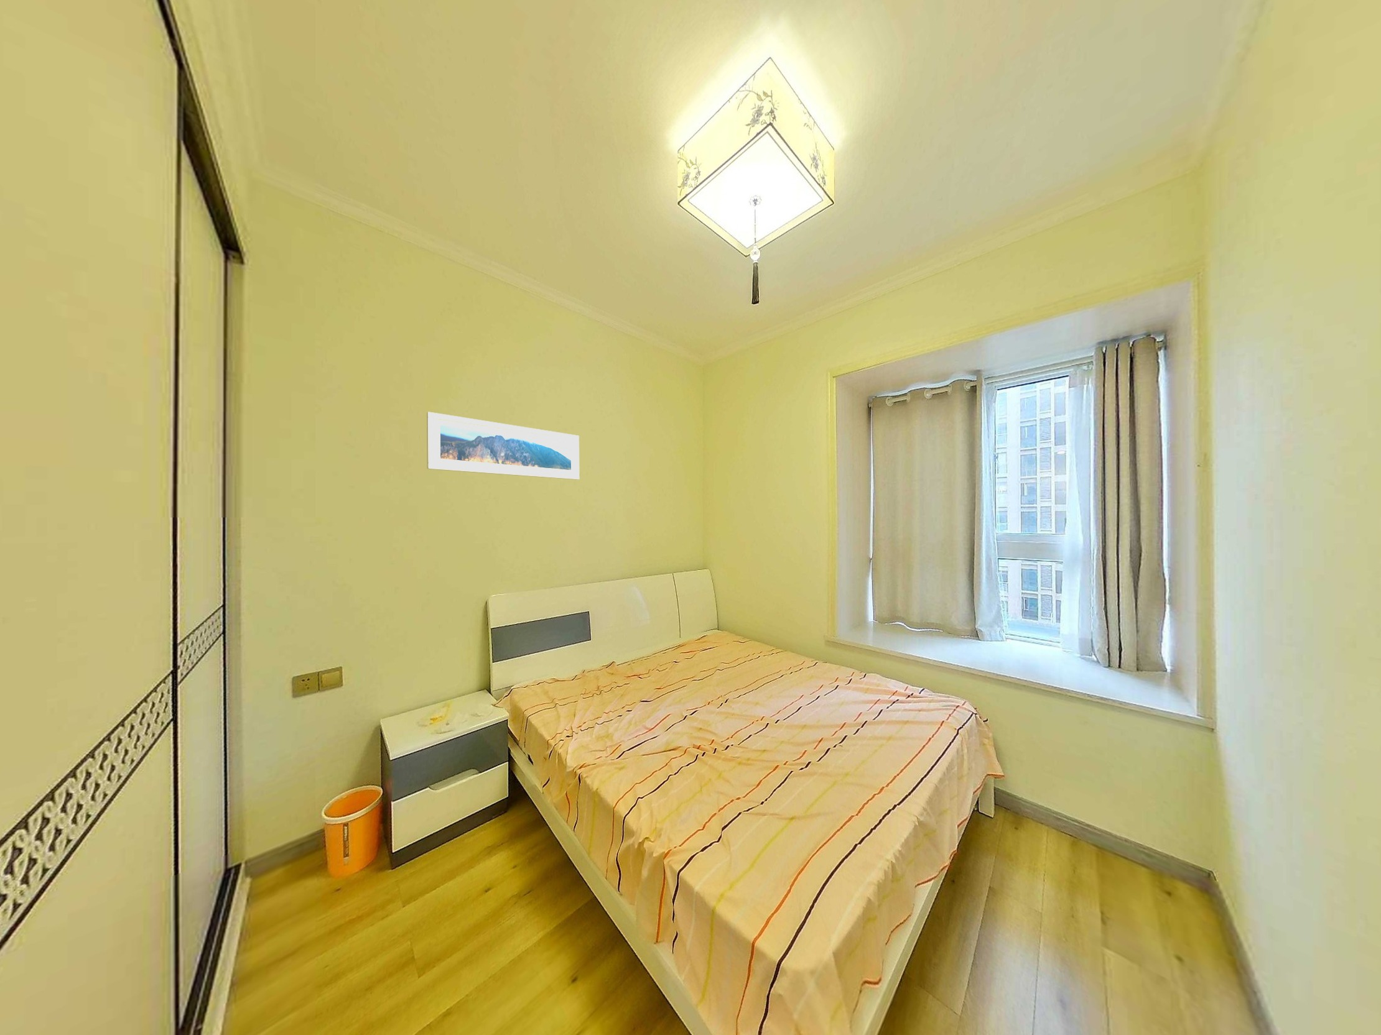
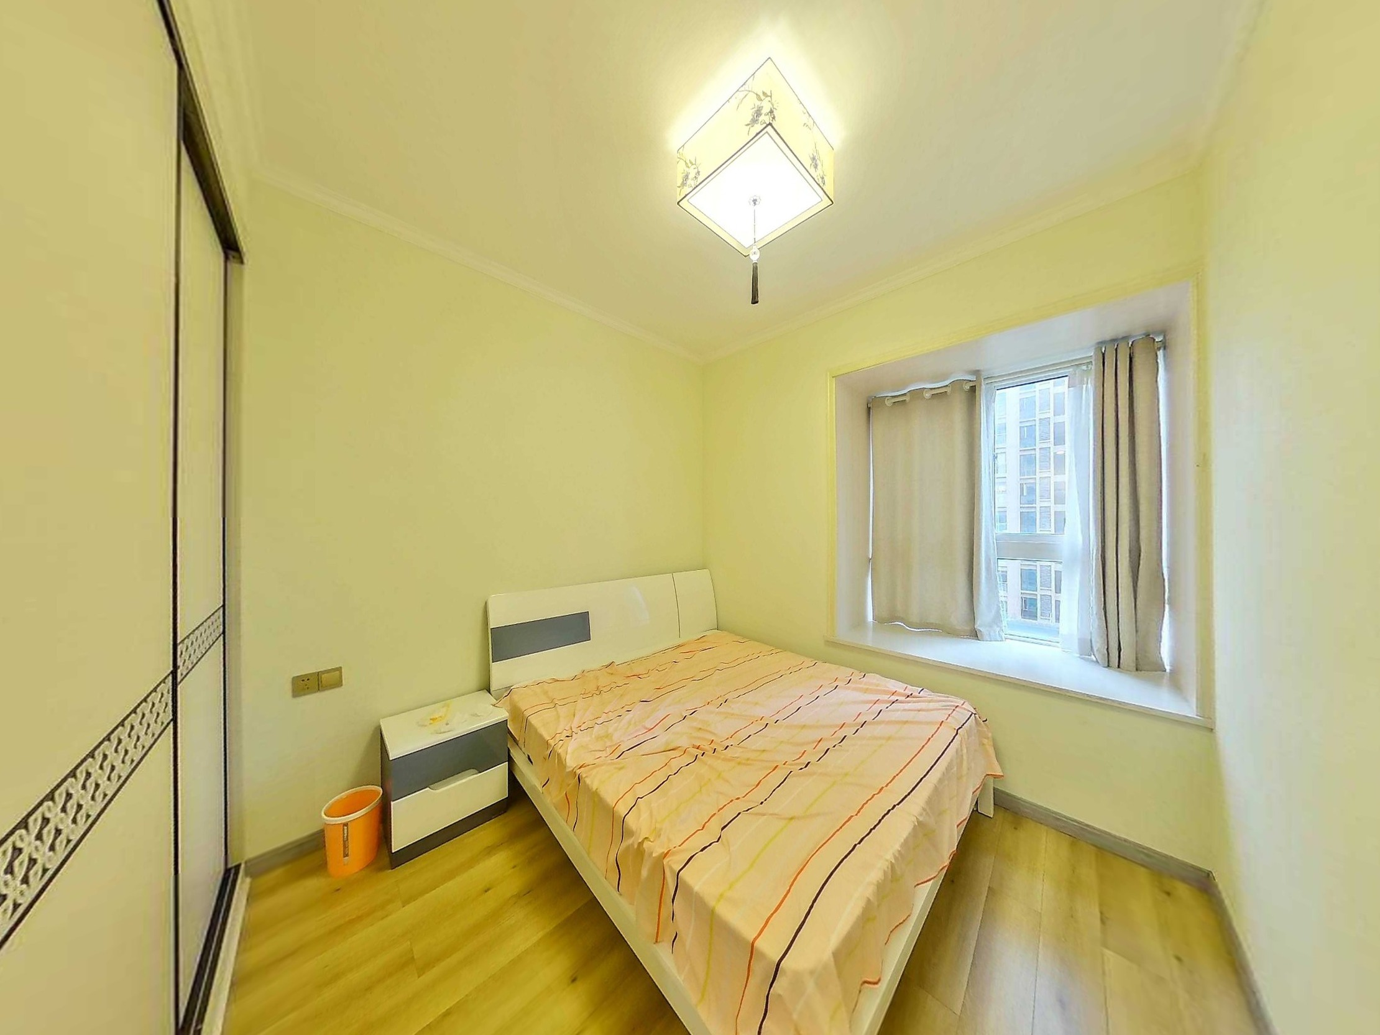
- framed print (512, 450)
